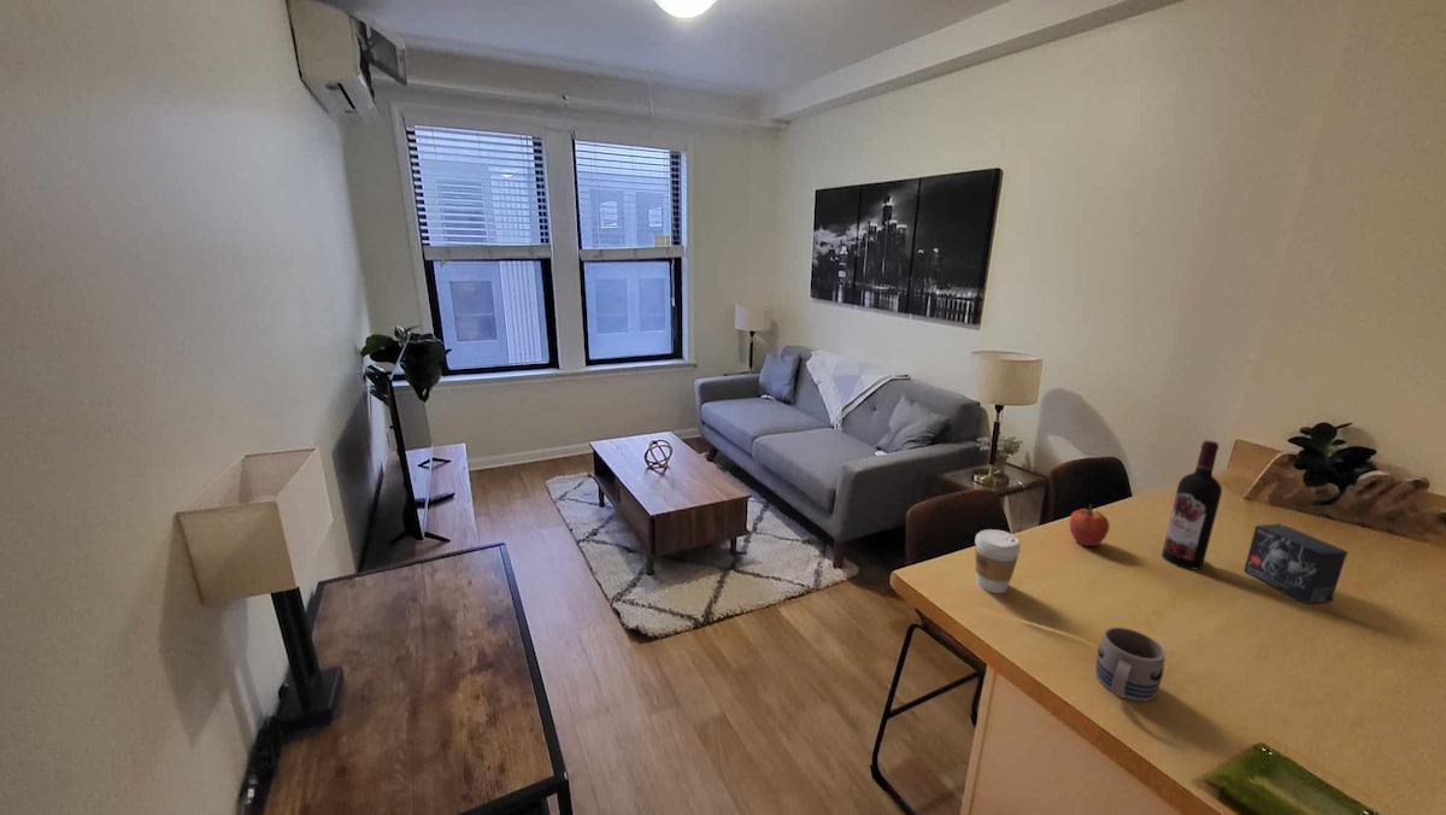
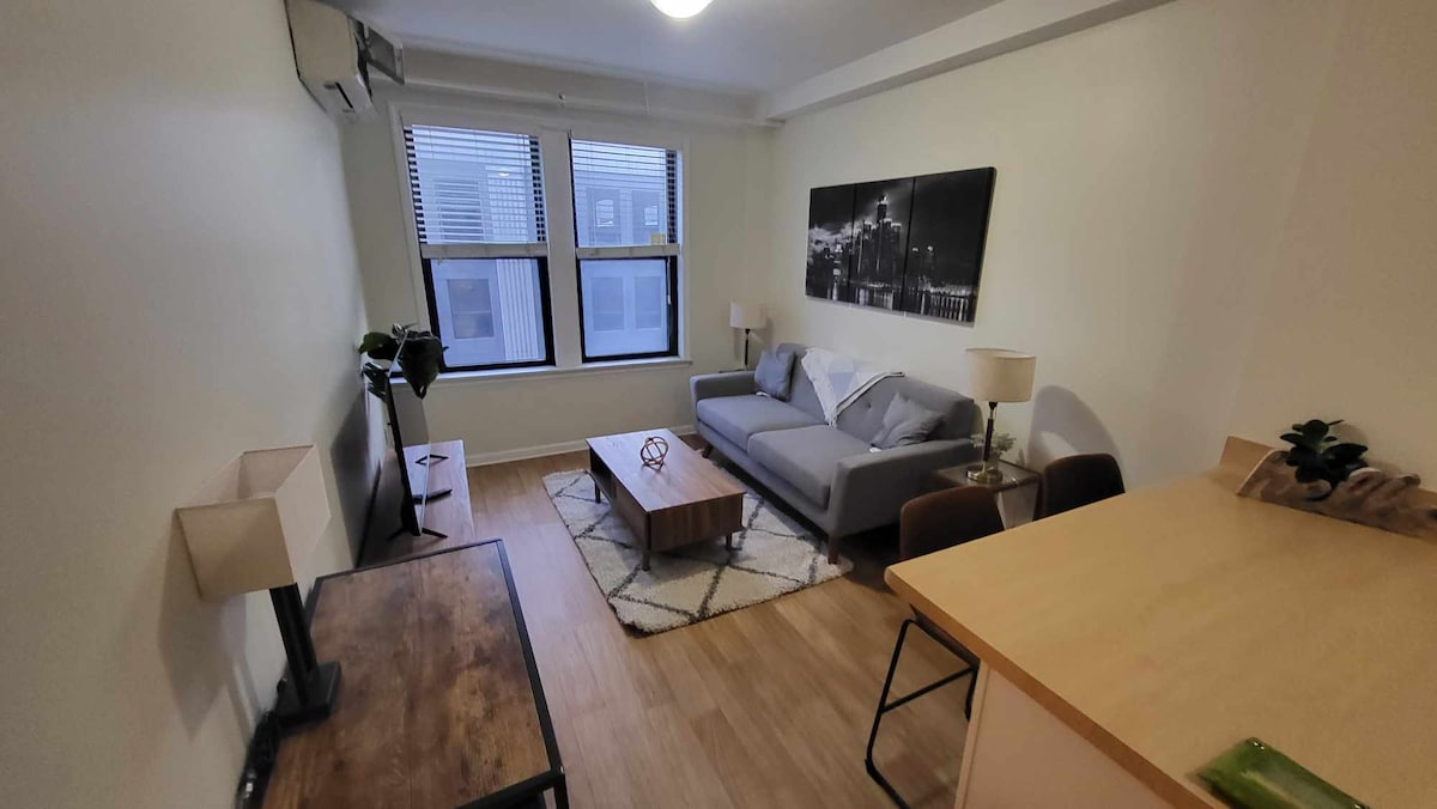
- wine bottle (1195, 503)
- small box (1292, 562)
- apple (1088, 524)
- coffee cup (994, 561)
- mug (1127, 667)
